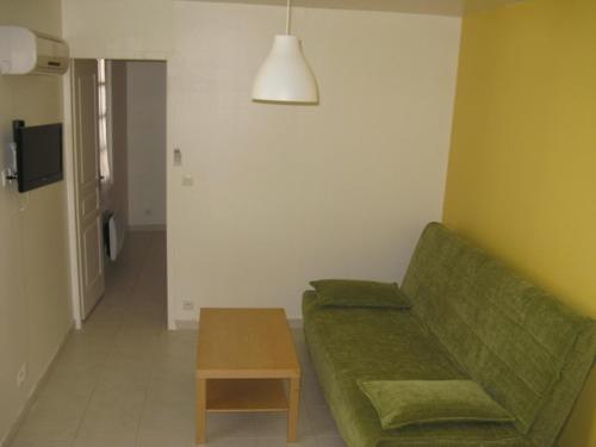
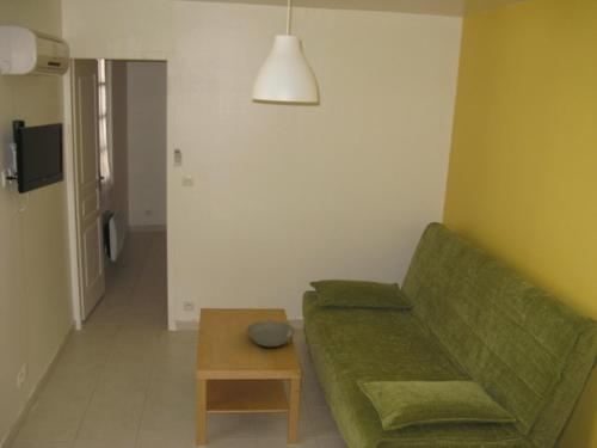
+ bowl (270, 336)
